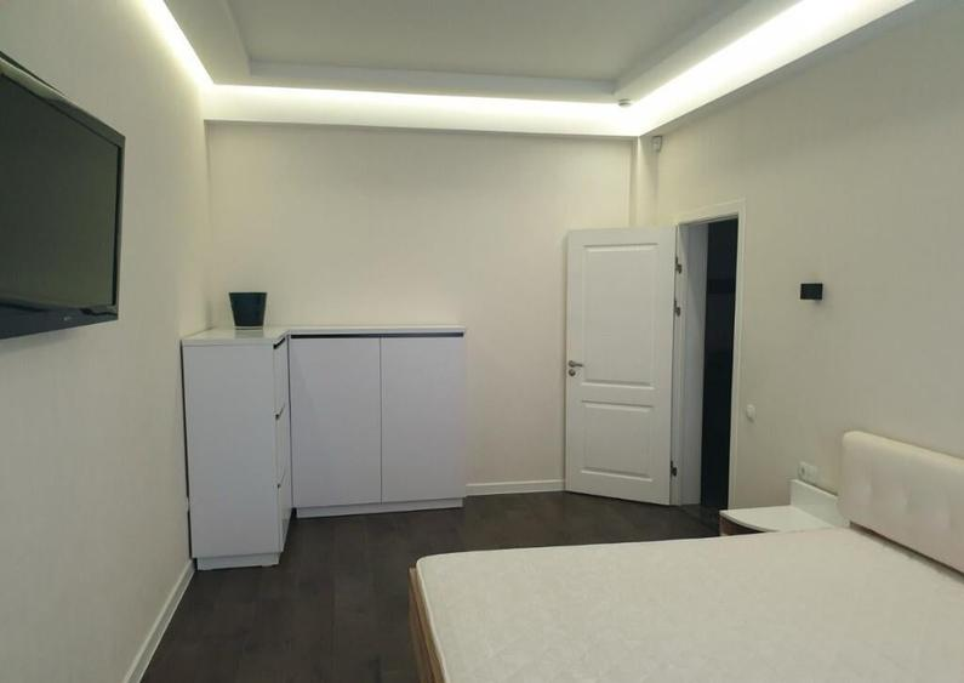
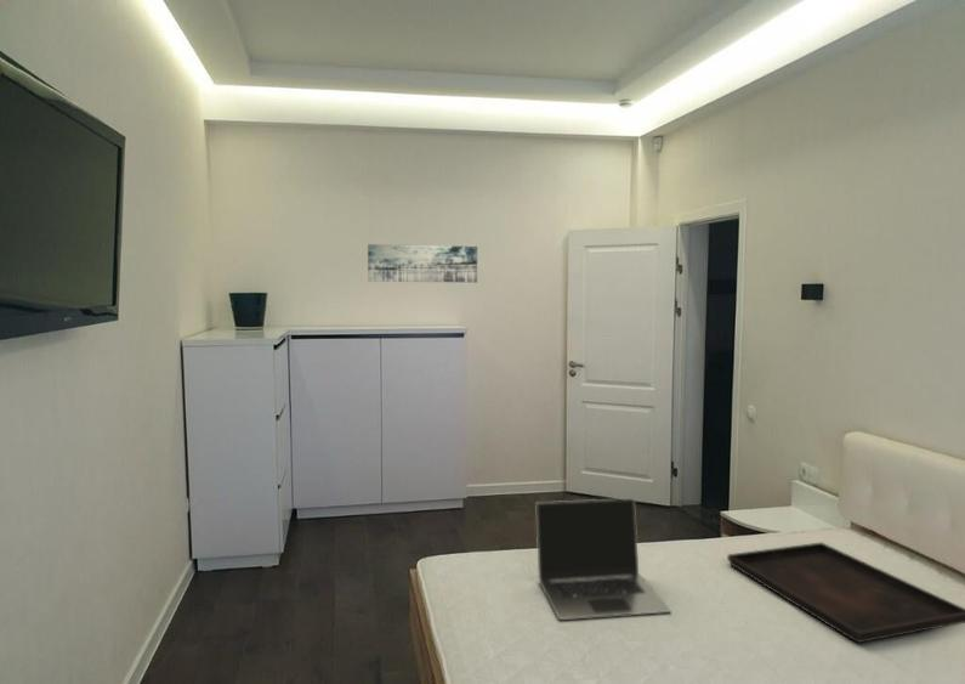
+ serving tray (836, 586)
+ laptop (598, 554)
+ wall art (422, 264)
